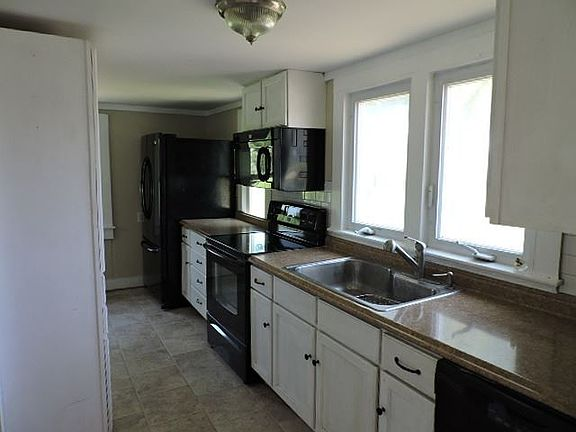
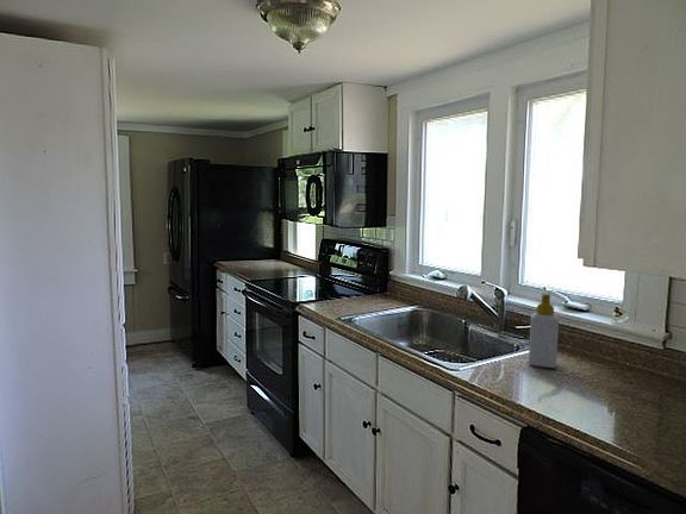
+ soap bottle (543, 328)
